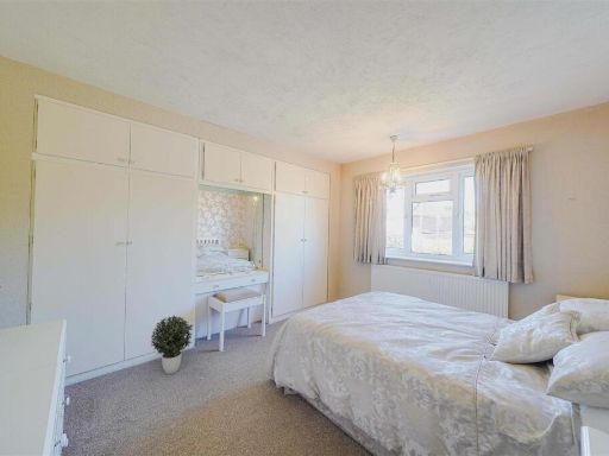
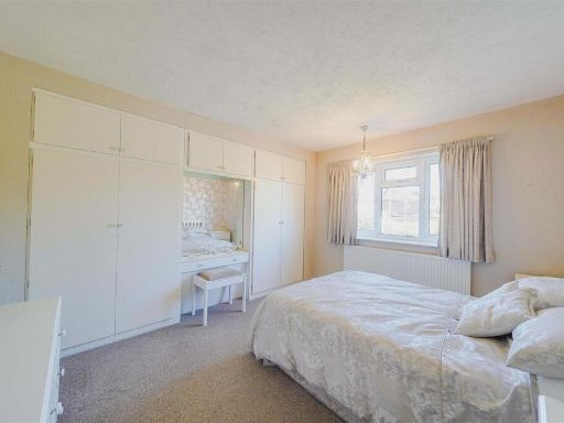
- potted plant (172, 343)
